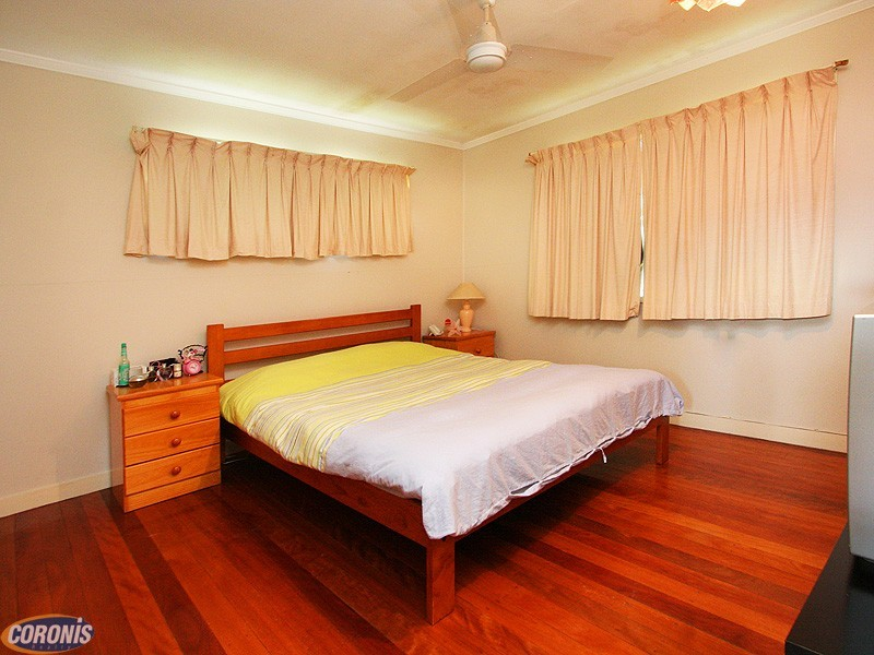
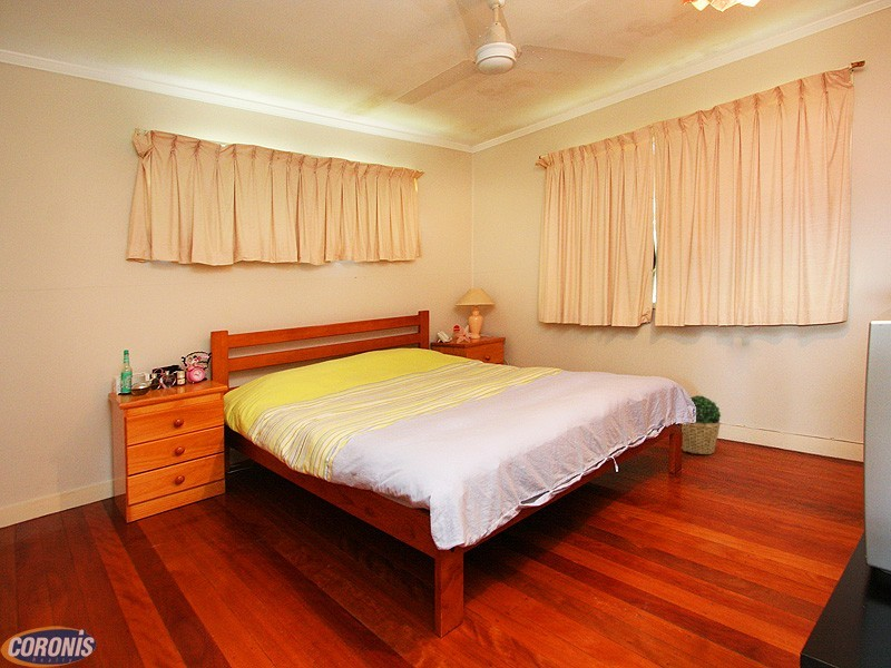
+ potted plant (697, 423)
